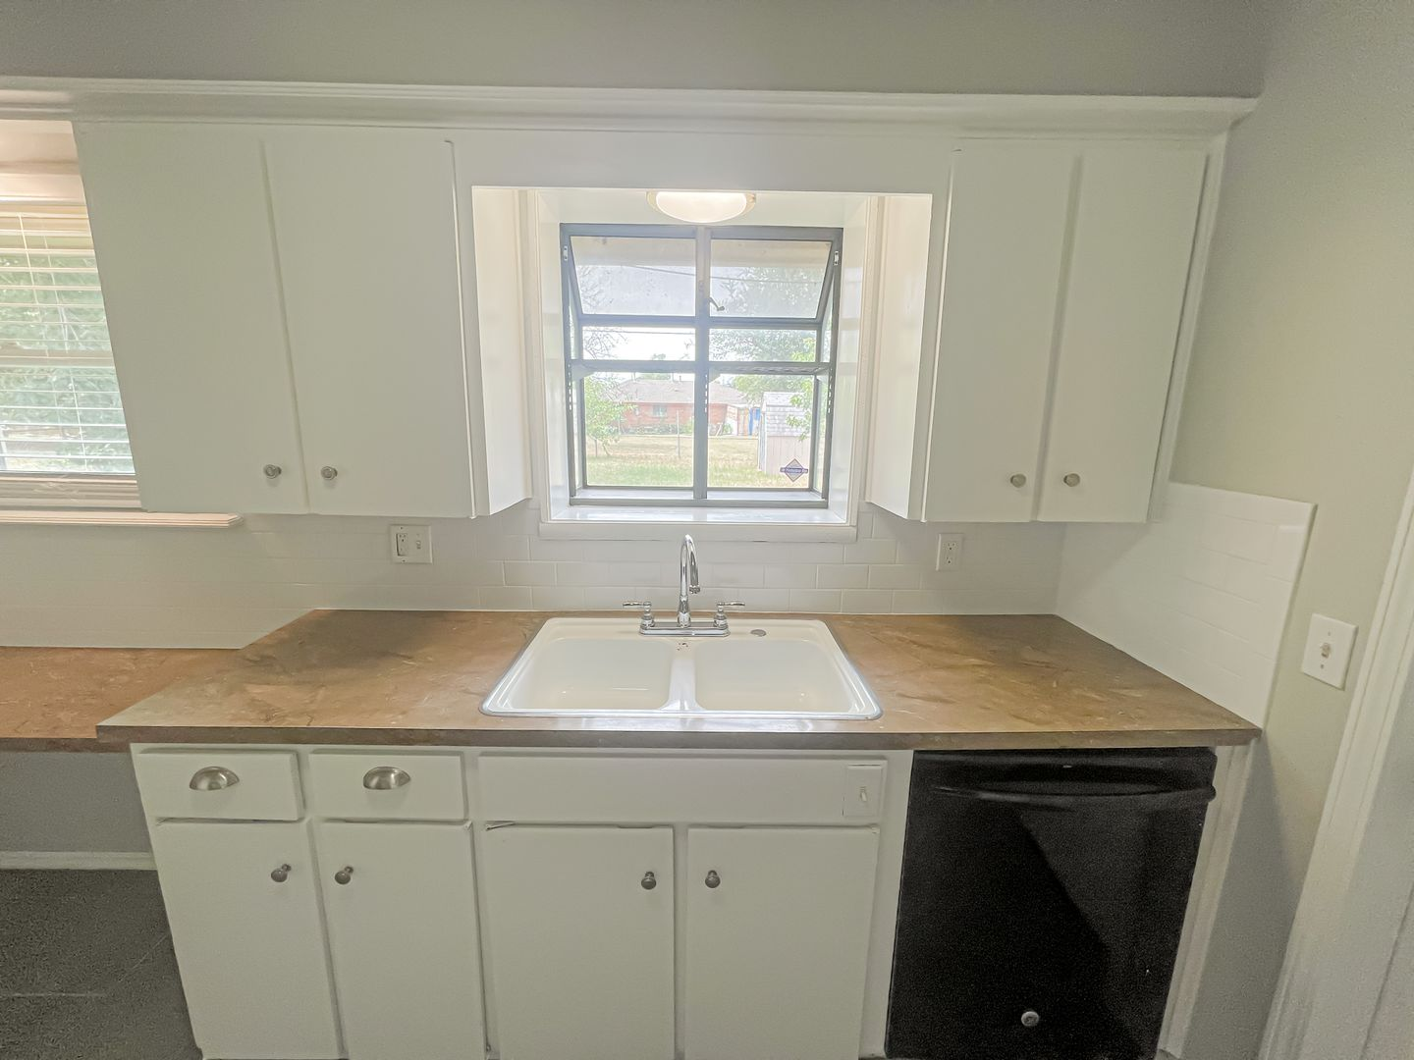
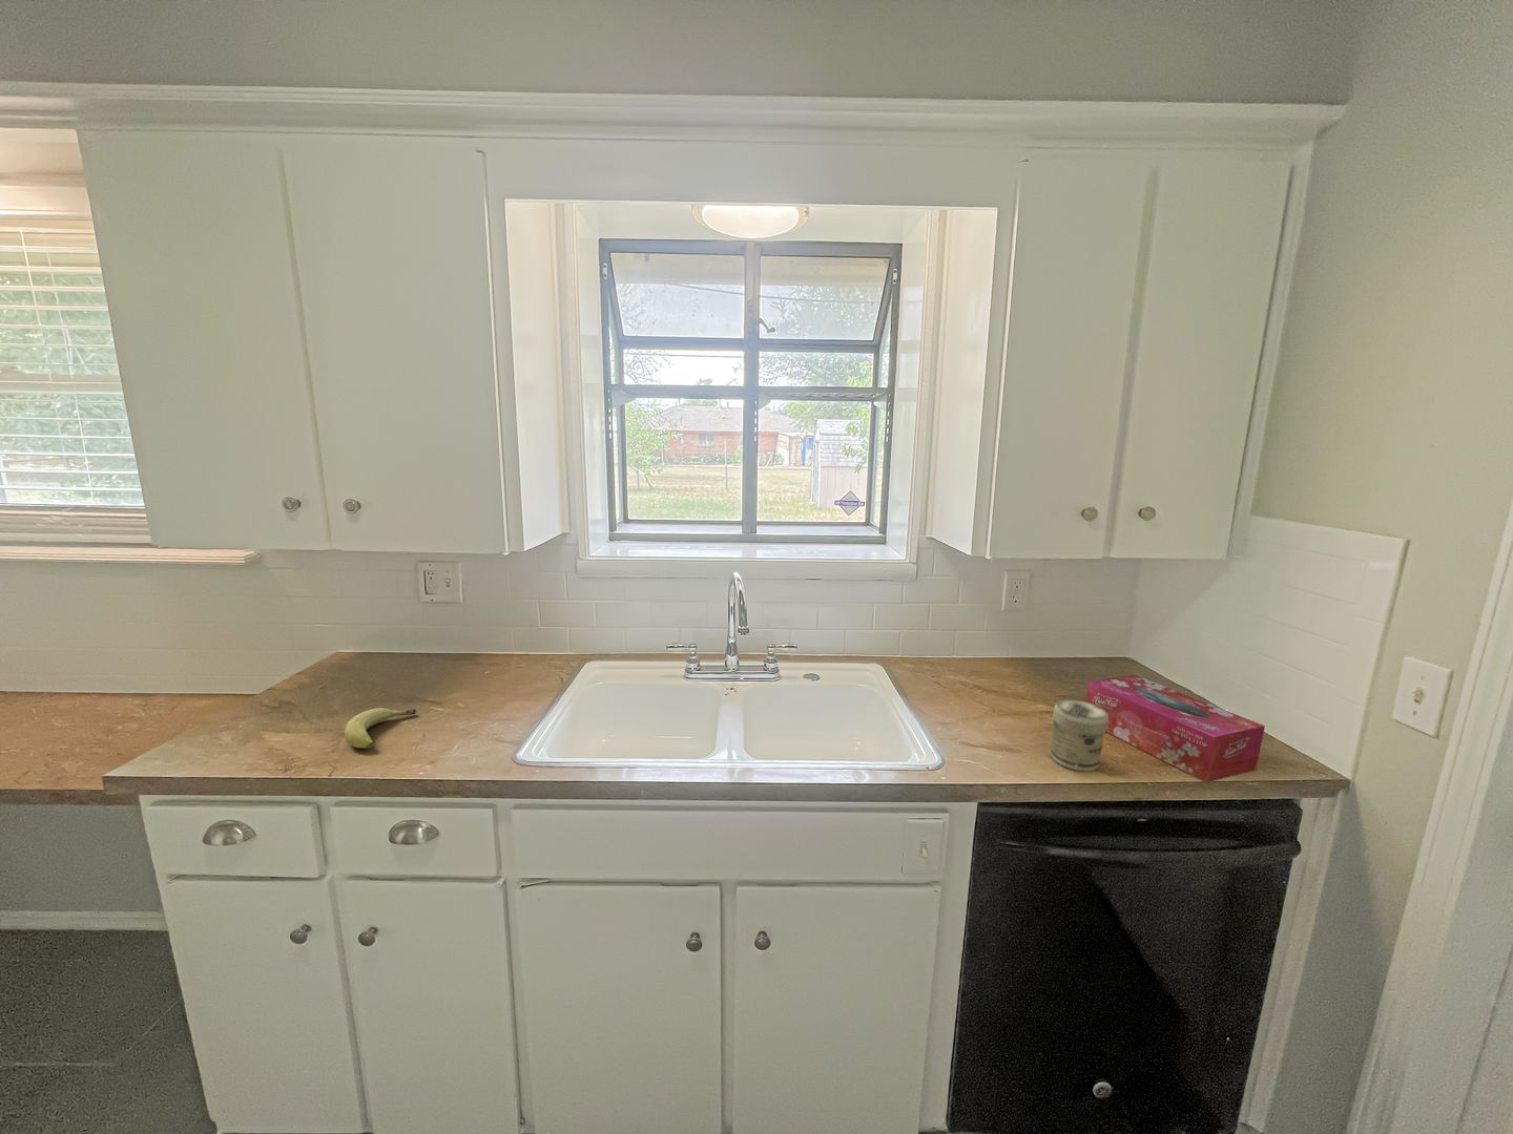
+ fruit (374, 722)
+ tissue box (1165, 722)
+ jar (1077, 734)
